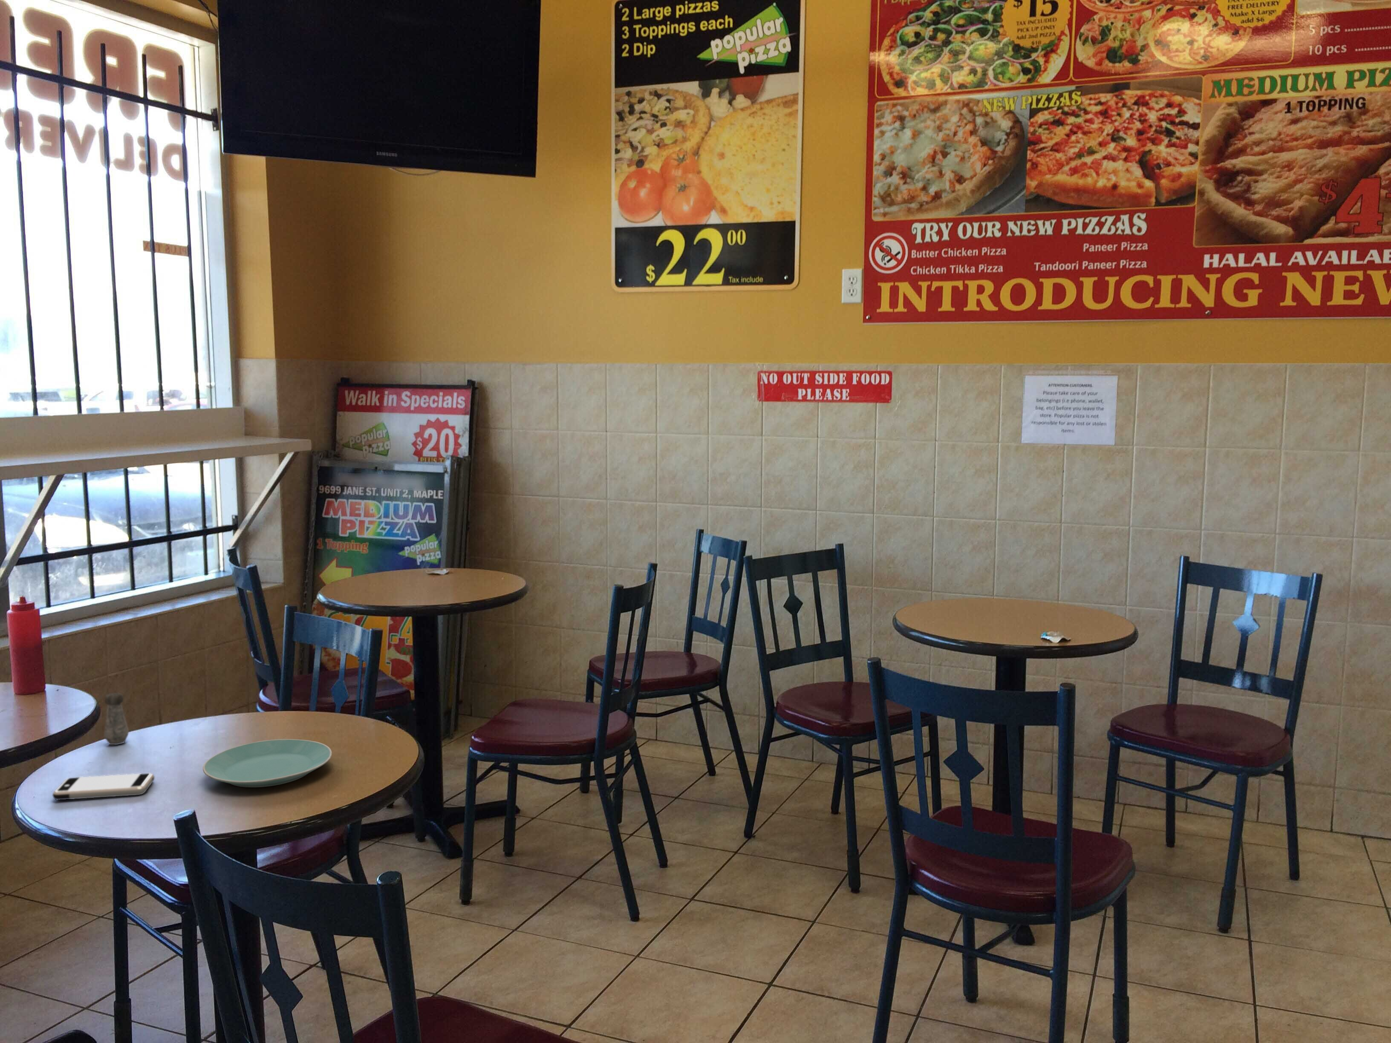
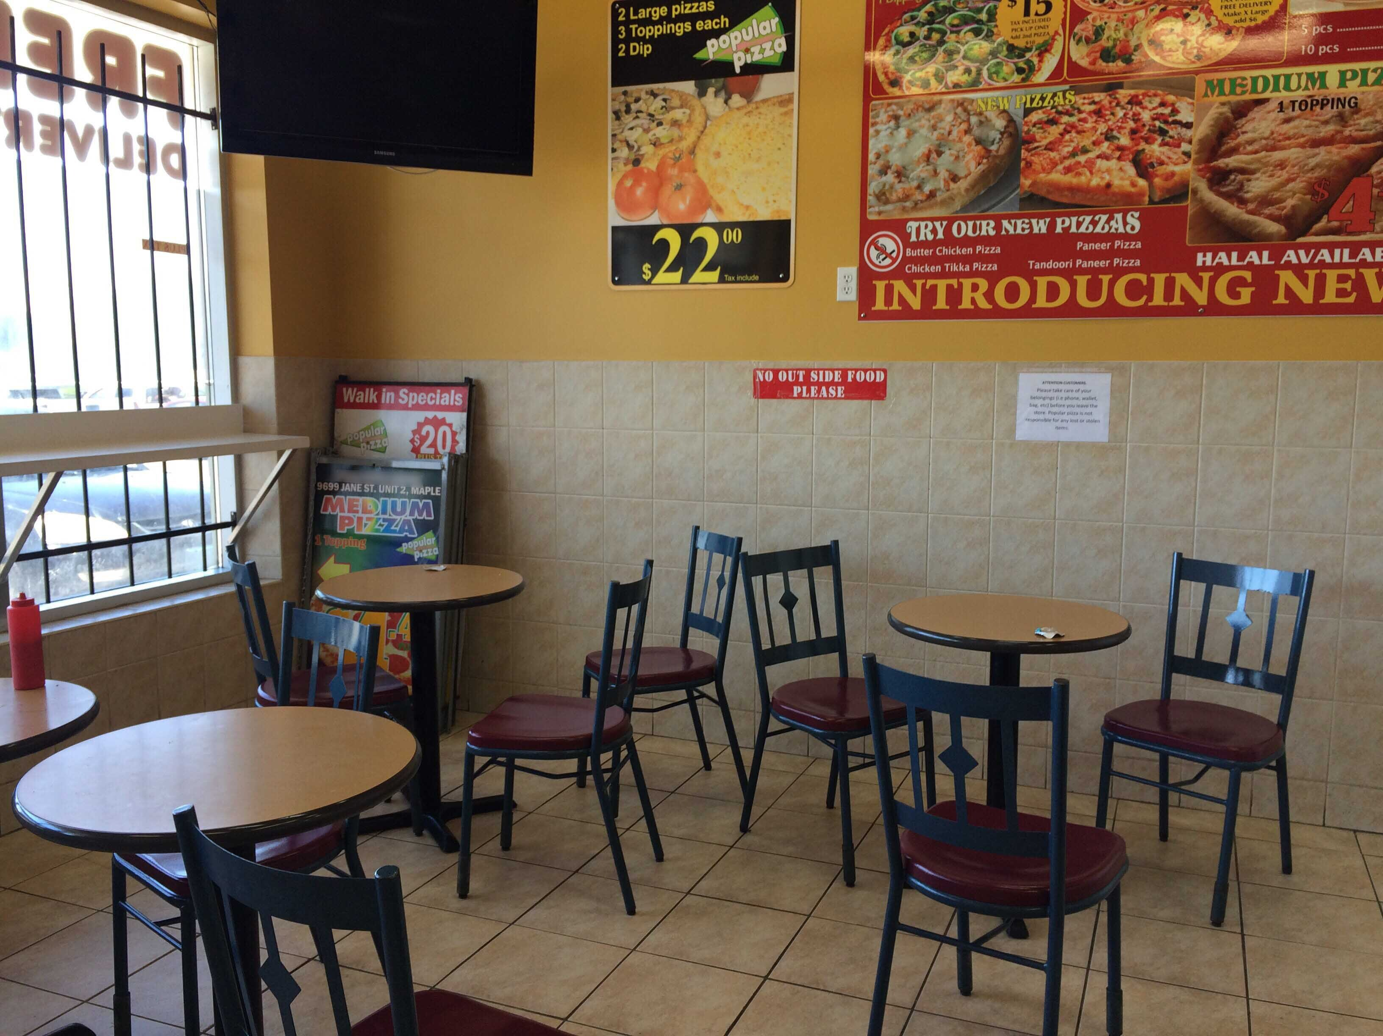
- plate (268, 765)
- salt shaker (115, 719)
- smartphone (105, 787)
